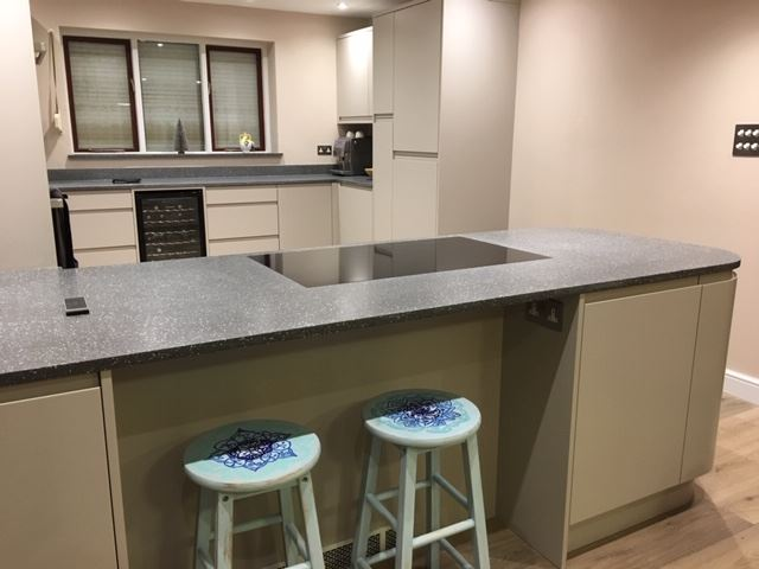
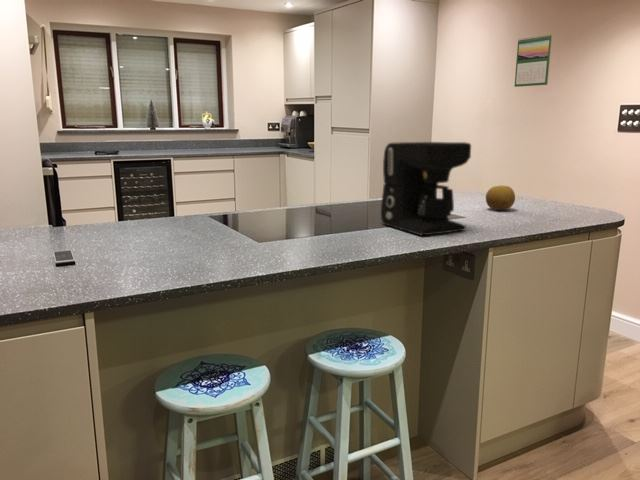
+ fruit (500, 197)
+ coffee maker (425, 185)
+ calendar (532, 61)
